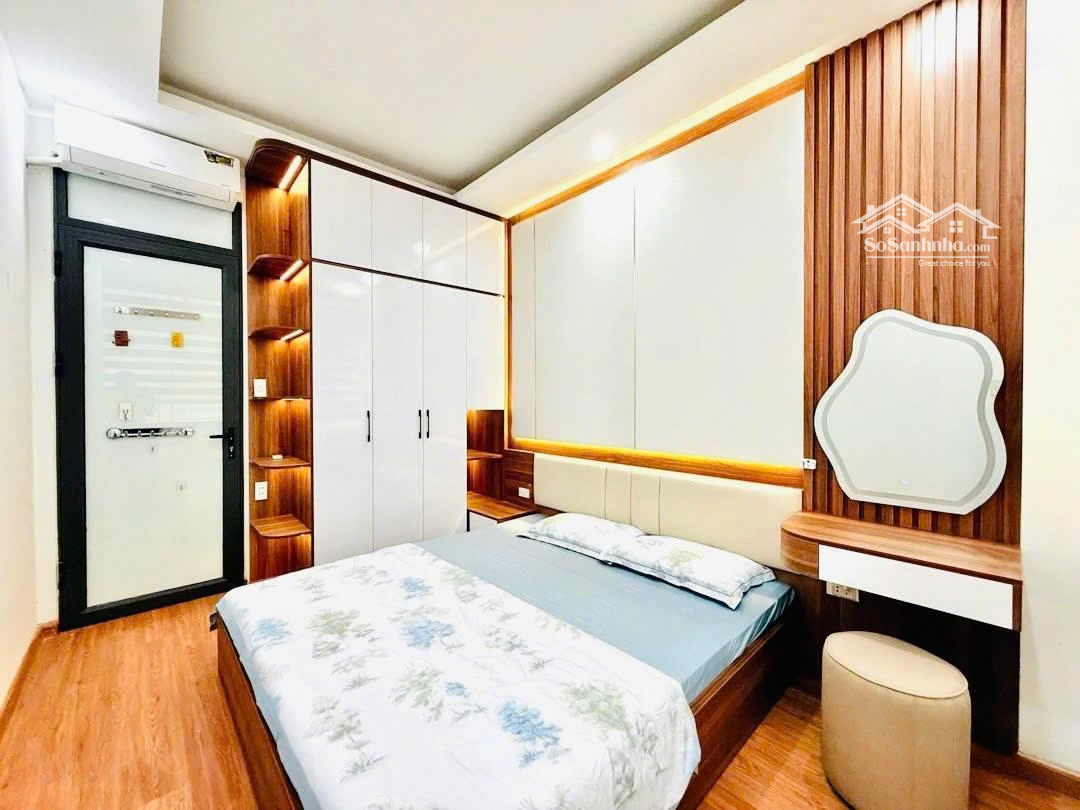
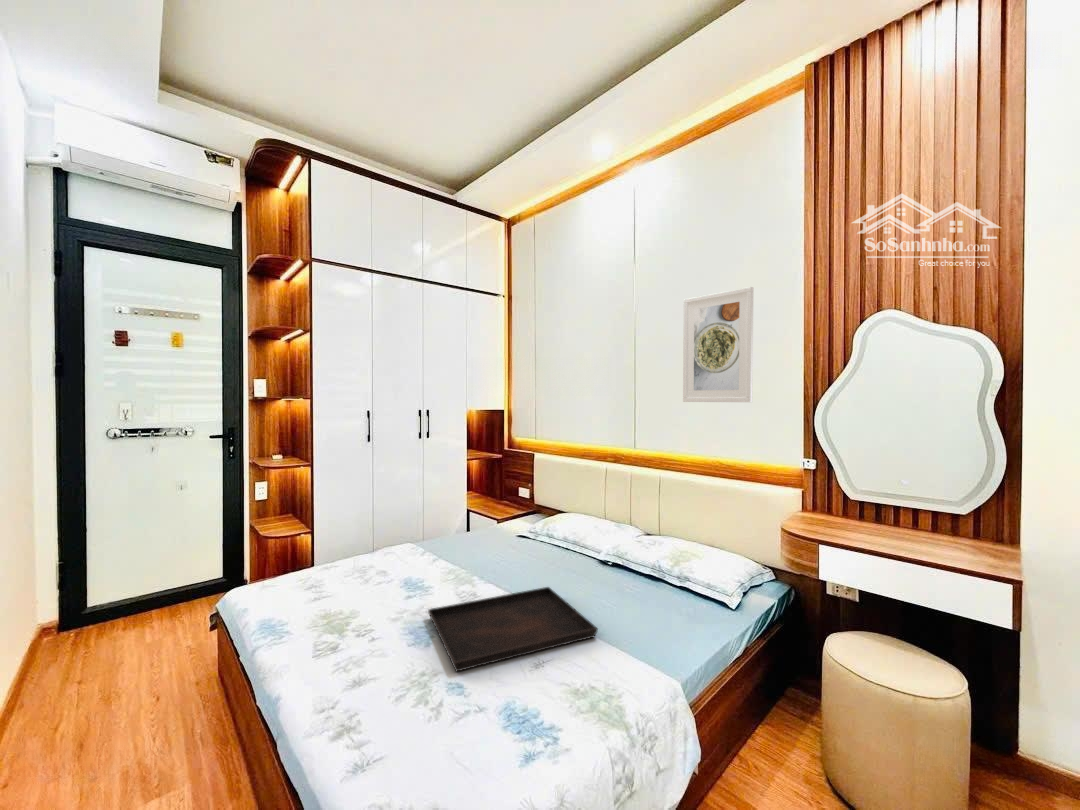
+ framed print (716, 347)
+ serving tray (509, 622)
